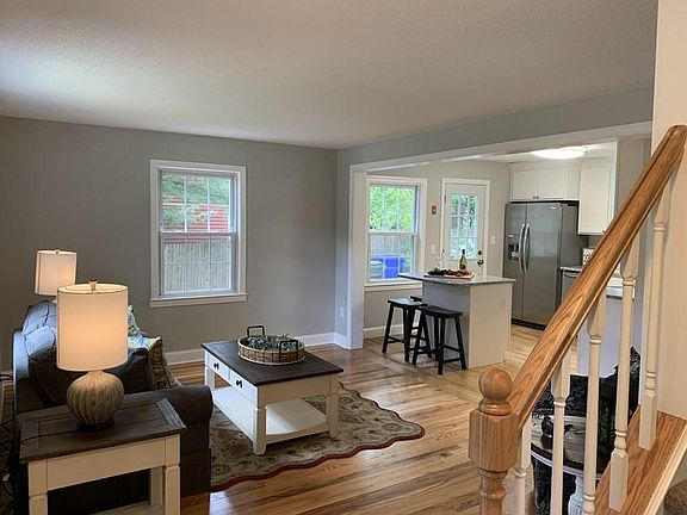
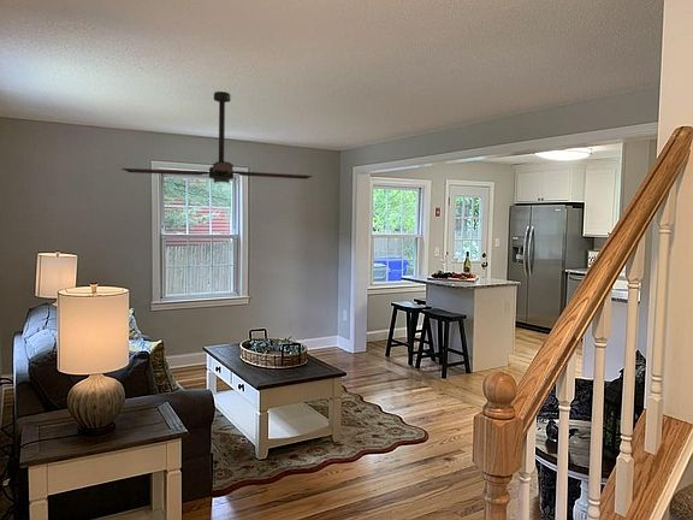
+ ceiling fan (221, 136)
